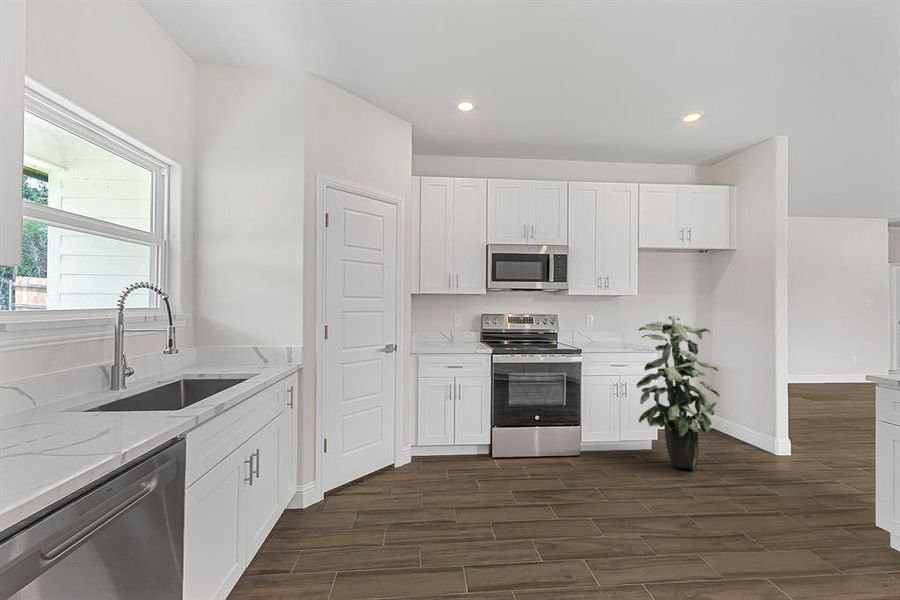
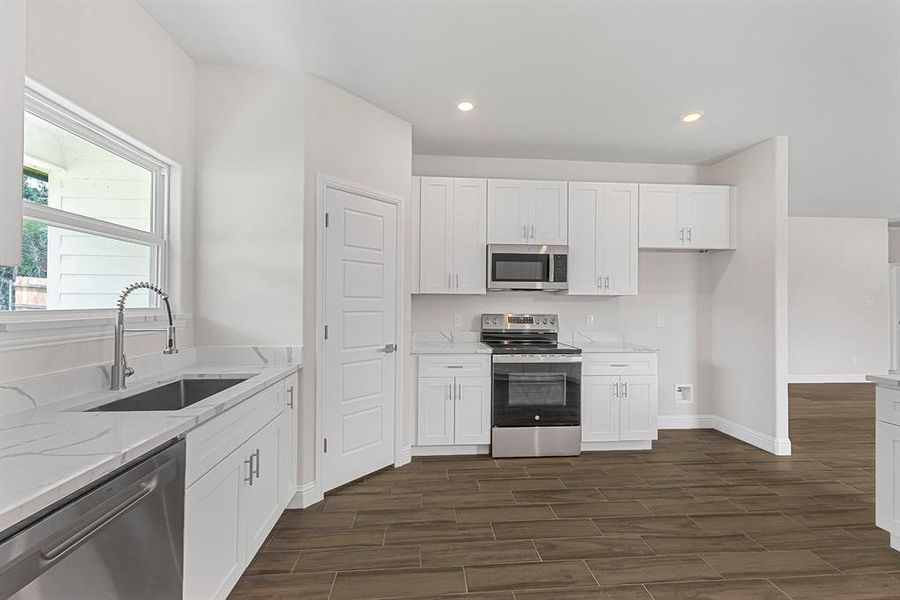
- indoor plant (675, 390)
